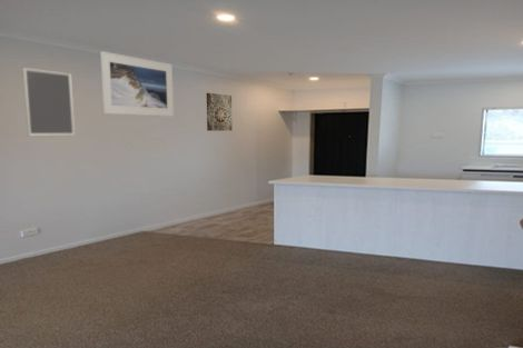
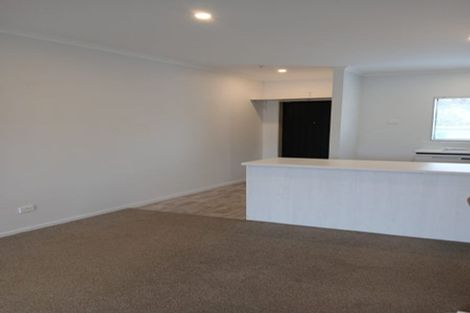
- wall art (219, 112)
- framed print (140, 87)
- home mirror (50, 103)
